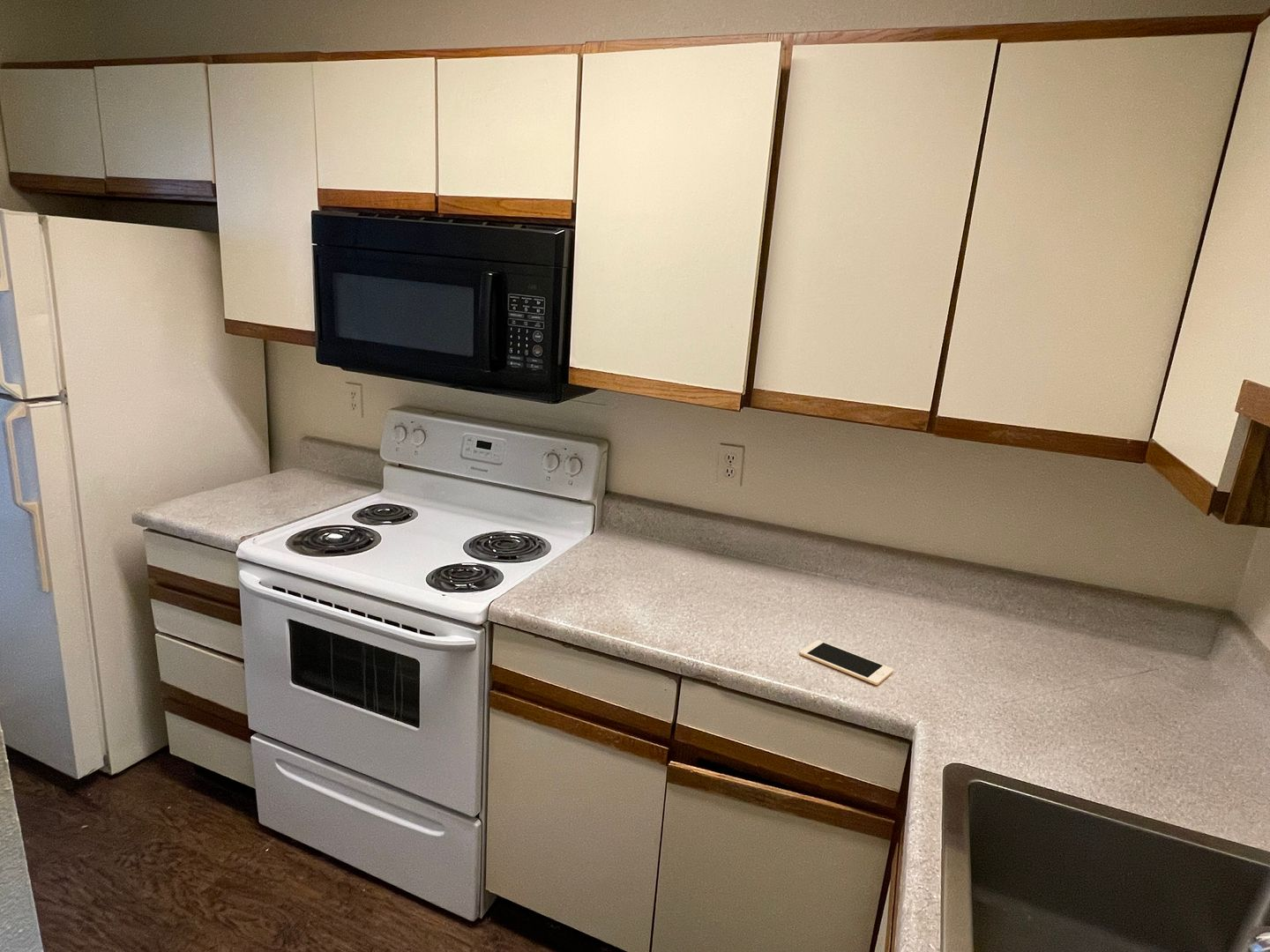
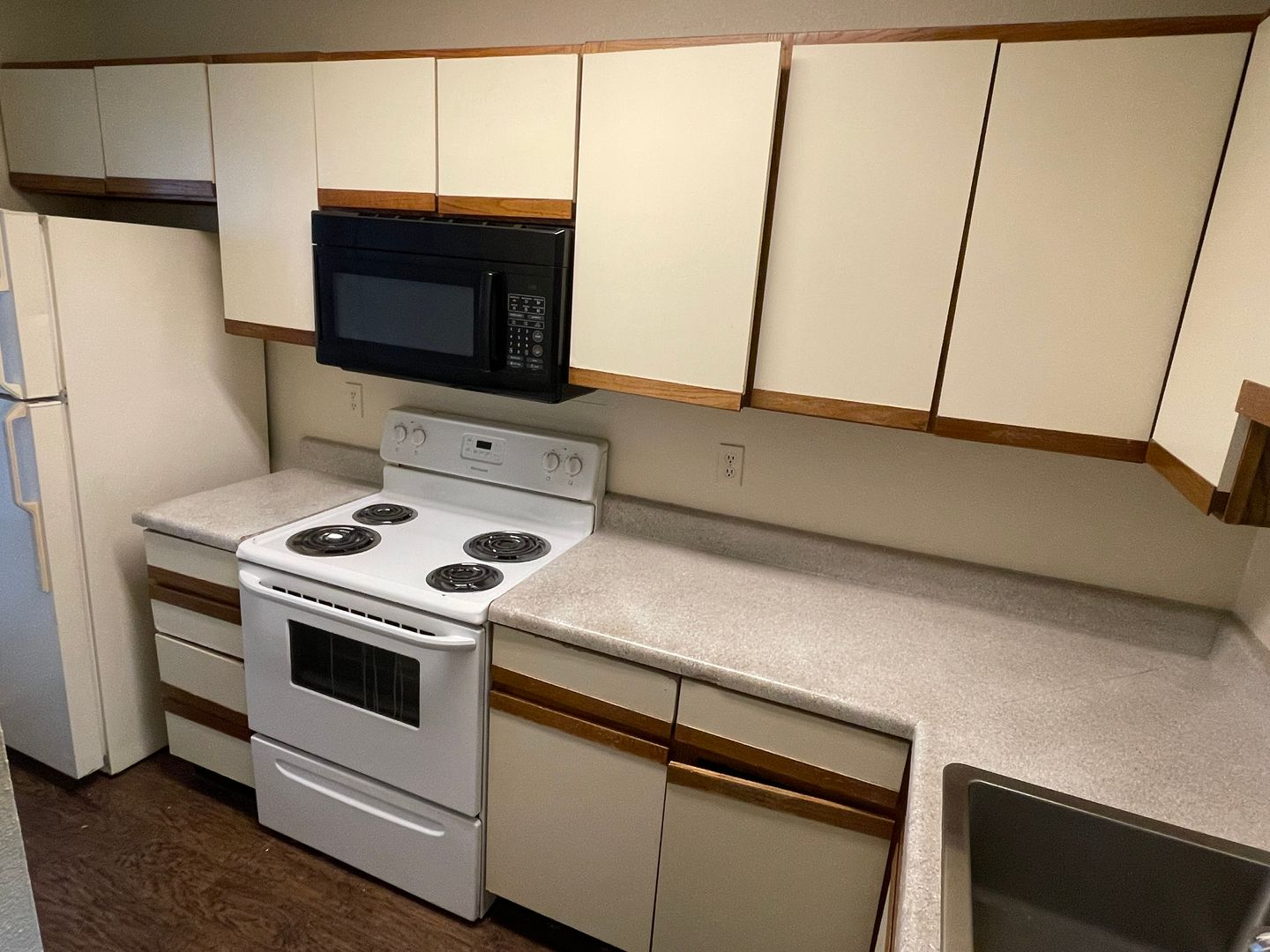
- cell phone (845, 661)
